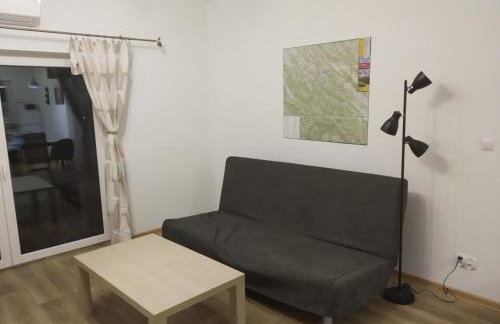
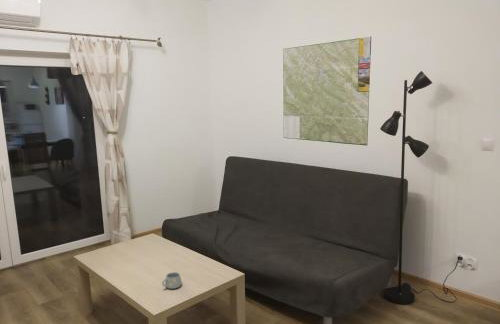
+ mug (171, 281)
